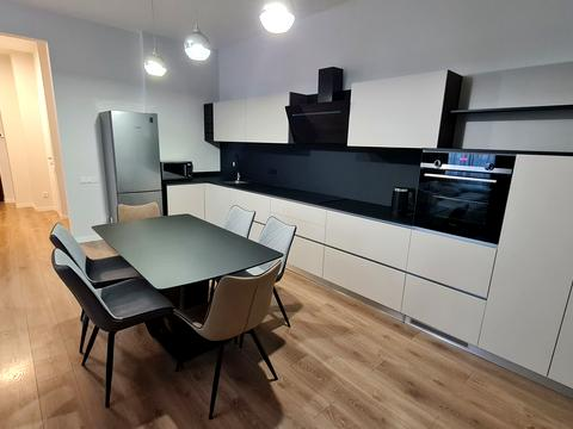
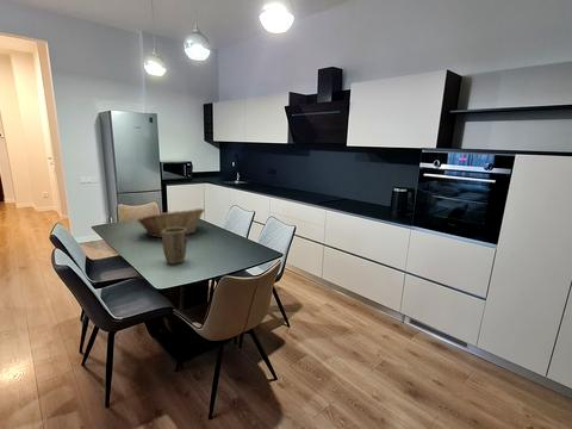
+ fruit basket (173, 219)
+ plant pot (174, 245)
